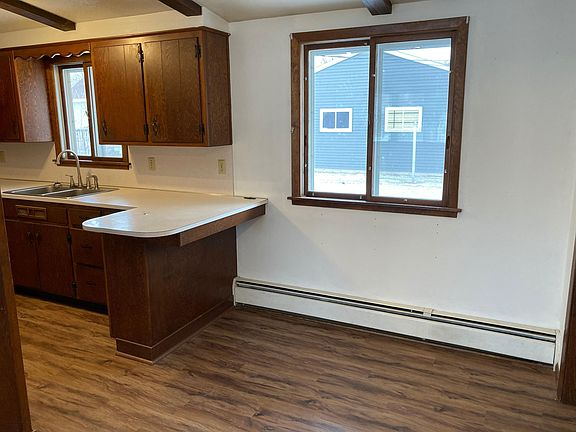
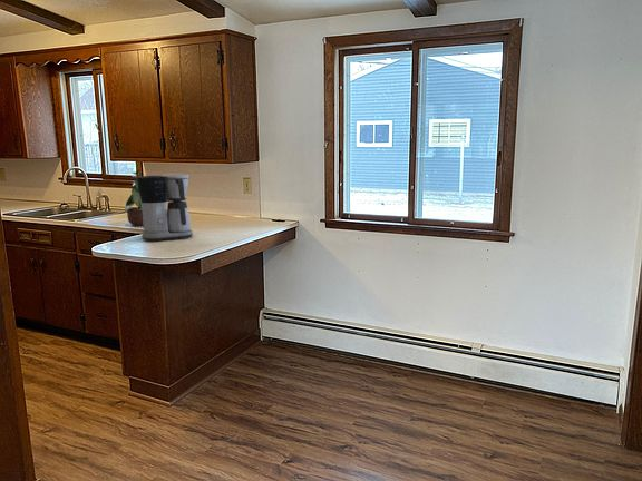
+ coffee maker (167, 207)
+ potted plant (137, 197)
